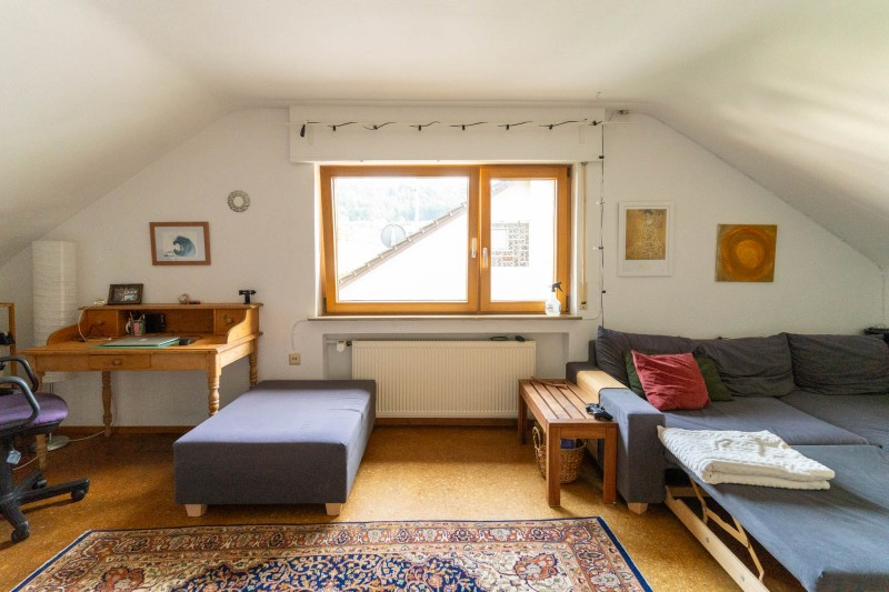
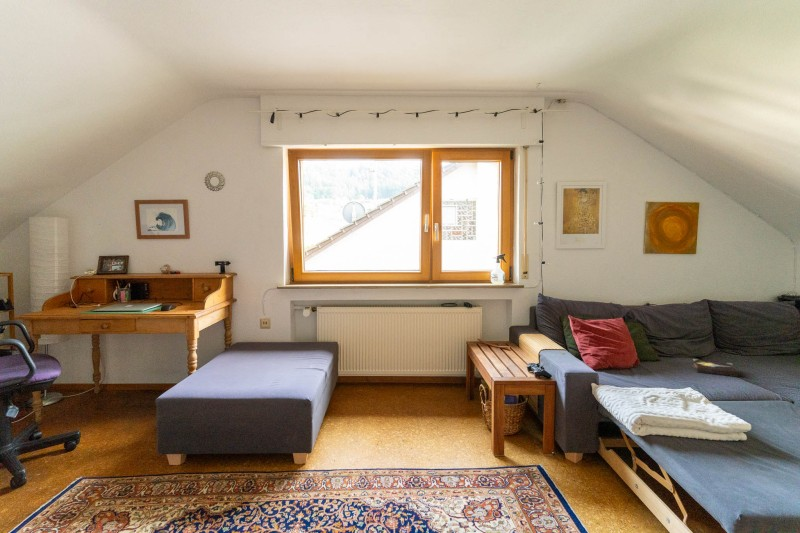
+ hardback book (714, 367)
